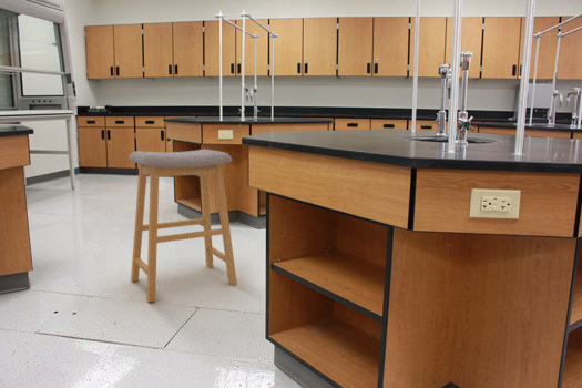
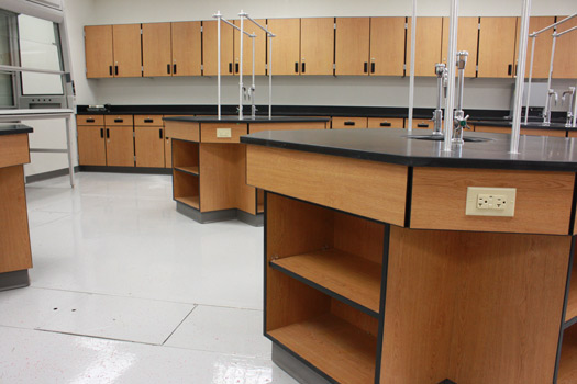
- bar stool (182, 221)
